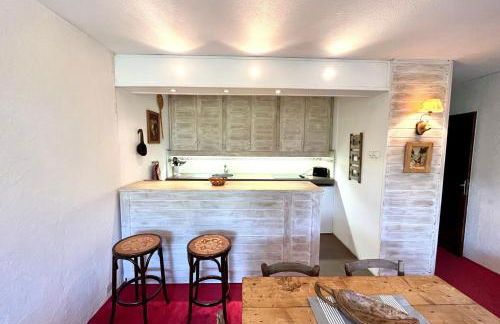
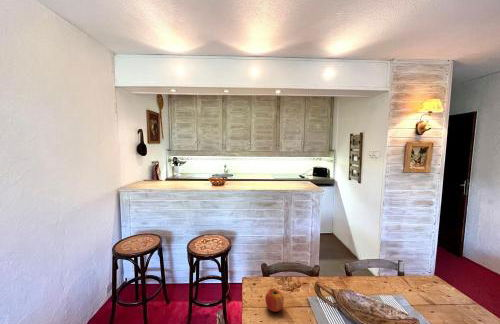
+ fruit (274, 299)
